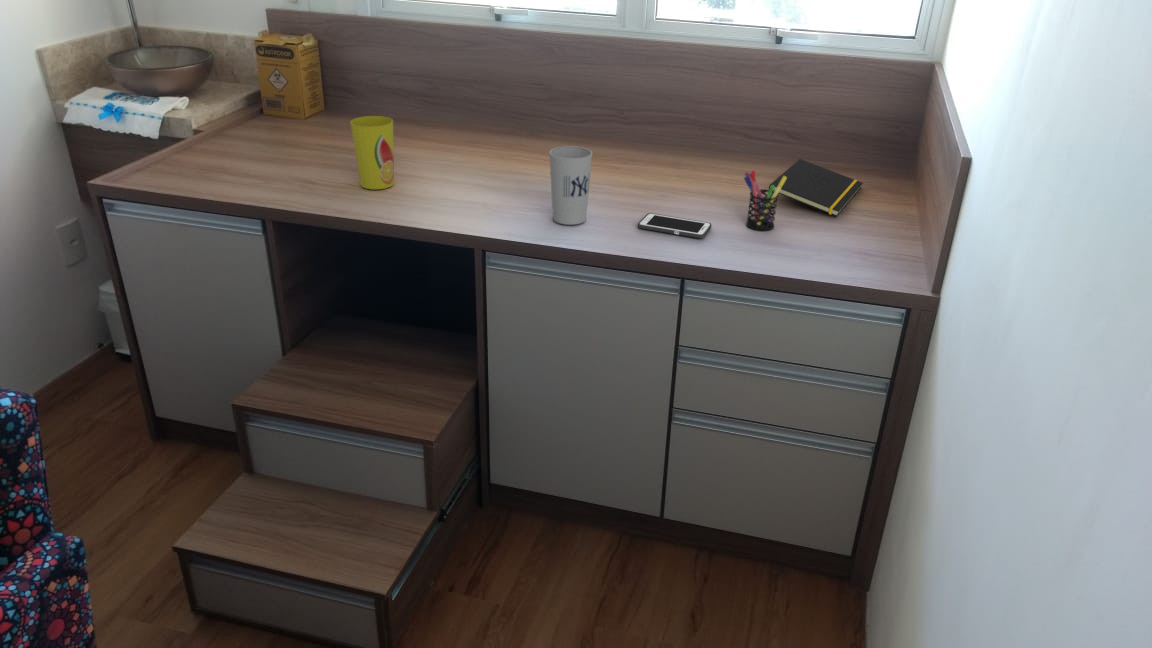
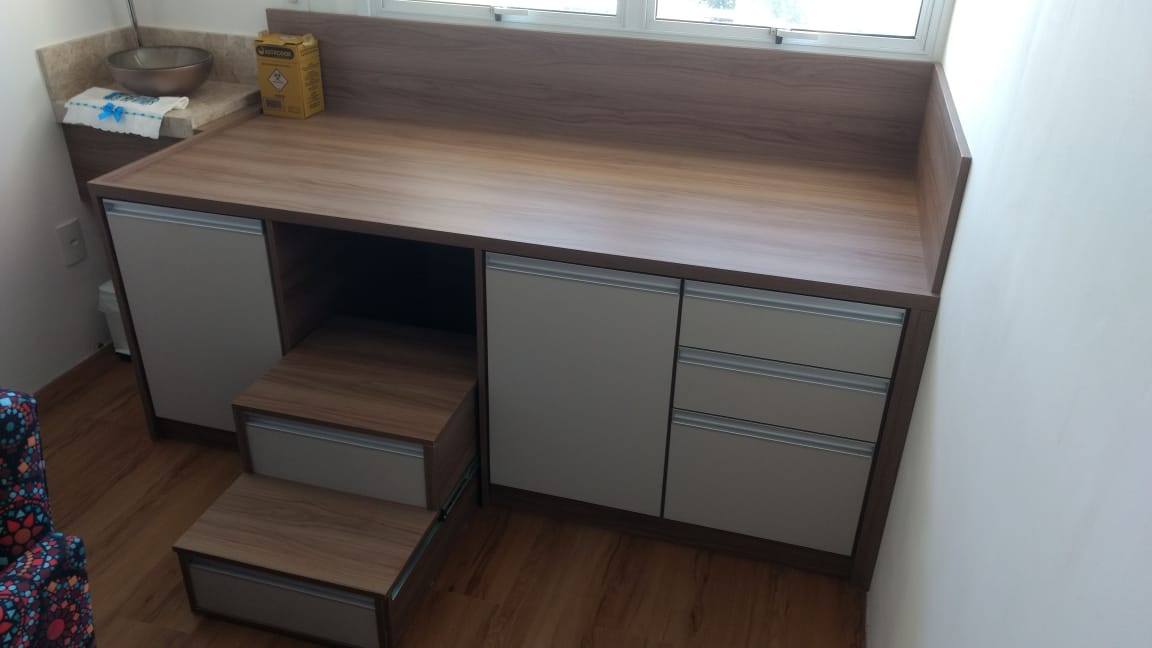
- cup (570, 186)
- cell phone (674, 225)
- cup (374, 153)
- pen holder (763, 199)
- notepad (817, 186)
